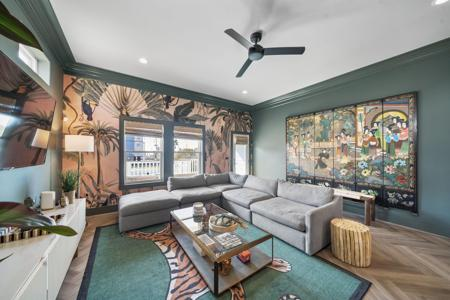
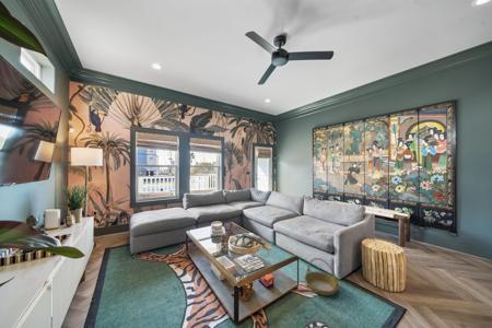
+ basket (321, 273)
